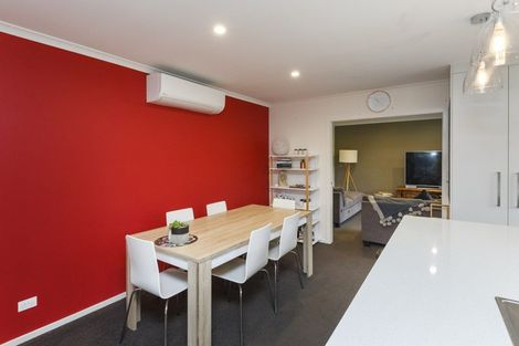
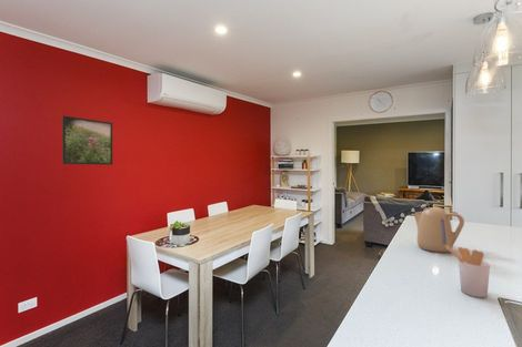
+ kettle (436, 227)
+ utensil holder (465, 268)
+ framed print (89, 142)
